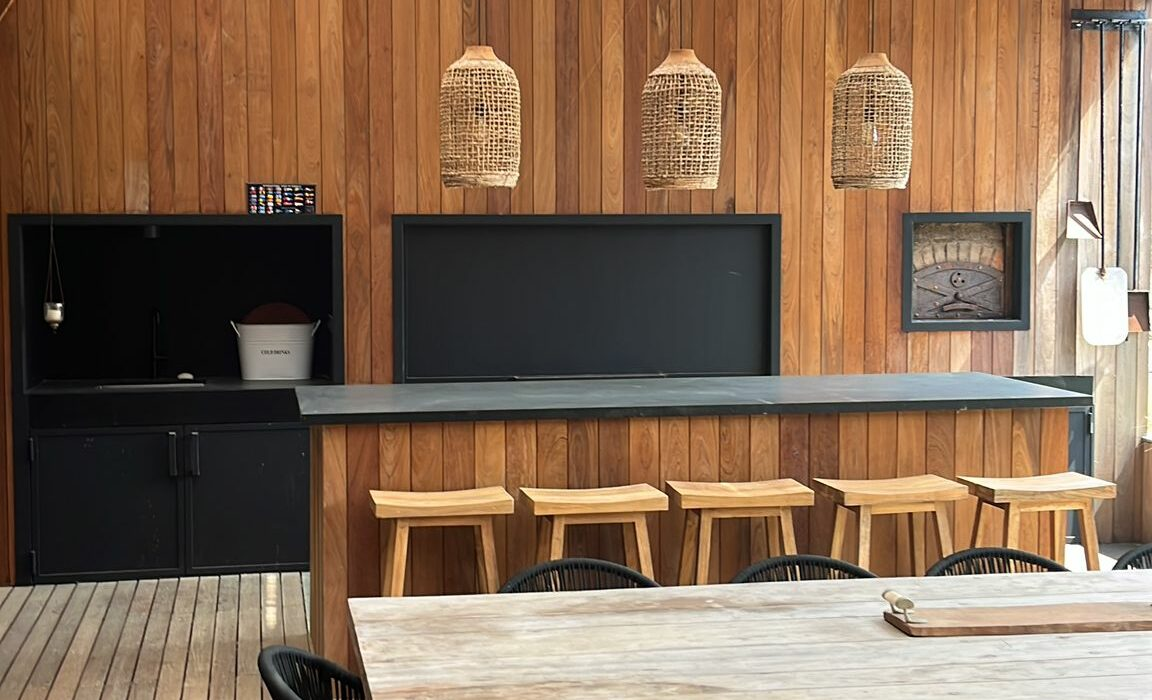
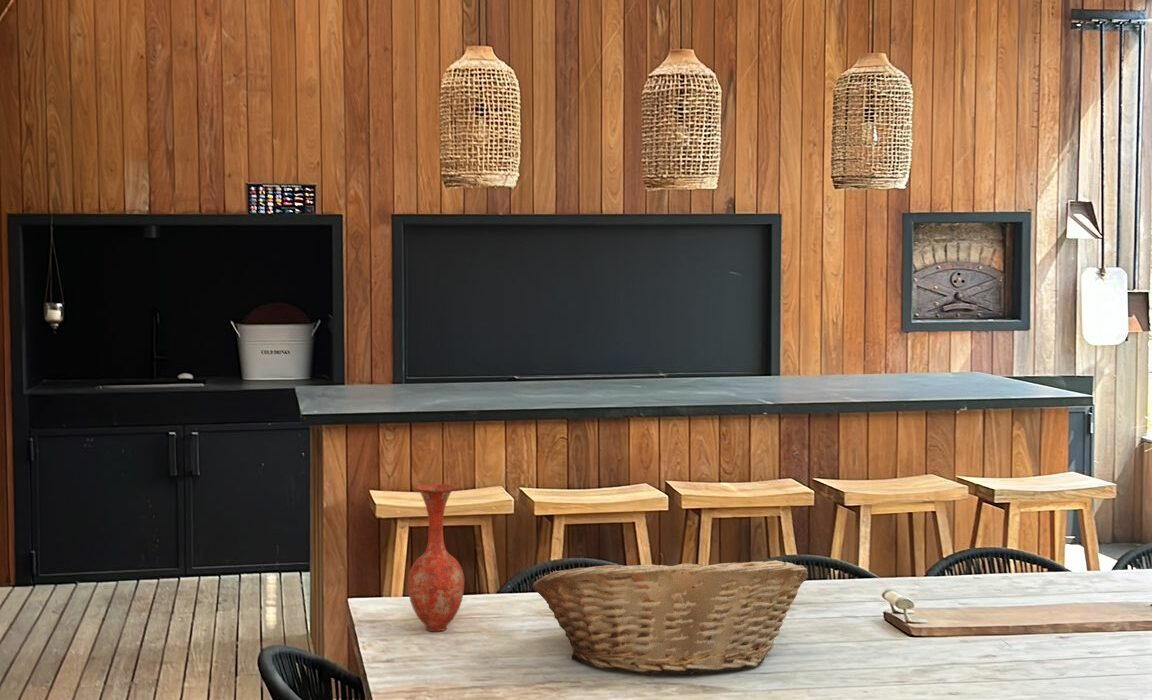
+ fruit basket (670, 601)
+ vase (436, 558)
